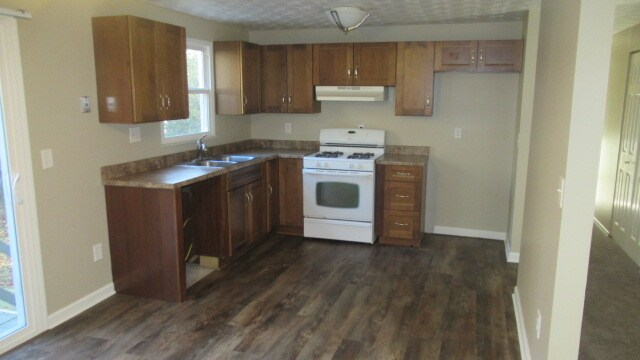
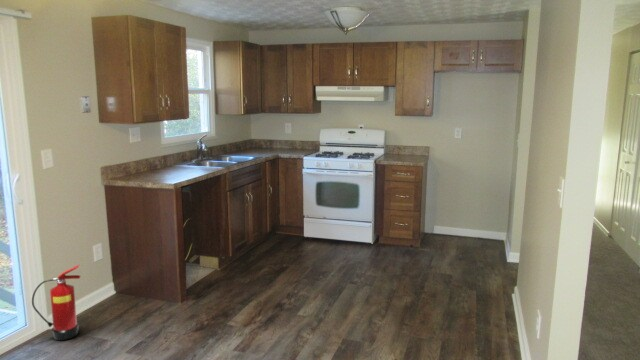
+ fire extinguisher (59, 302)
